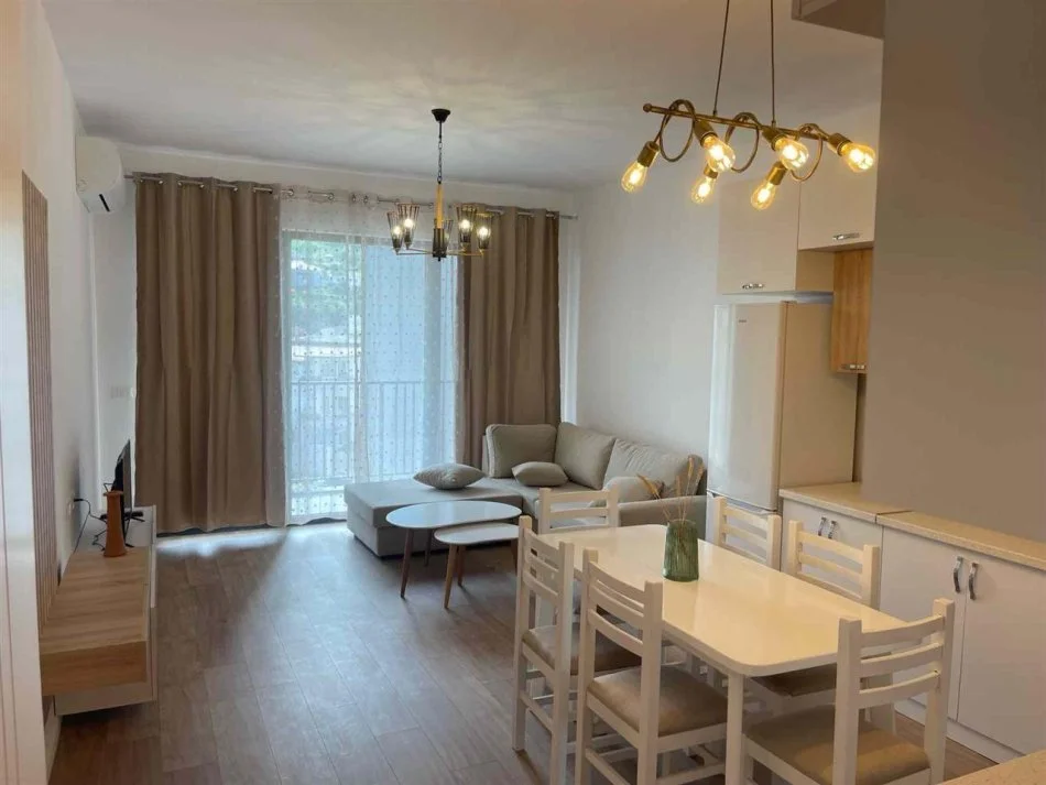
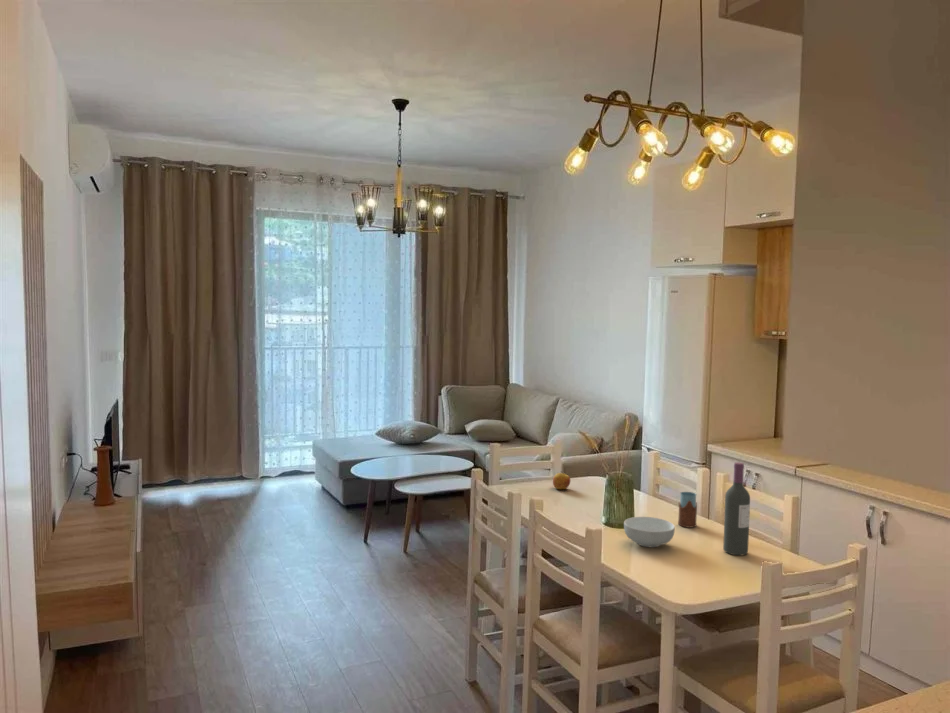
+ drinking glass (687, 508)
+ apple (561, 479)
+ wine bottle (737, 507)
+ cereal bowl (648, 533)
